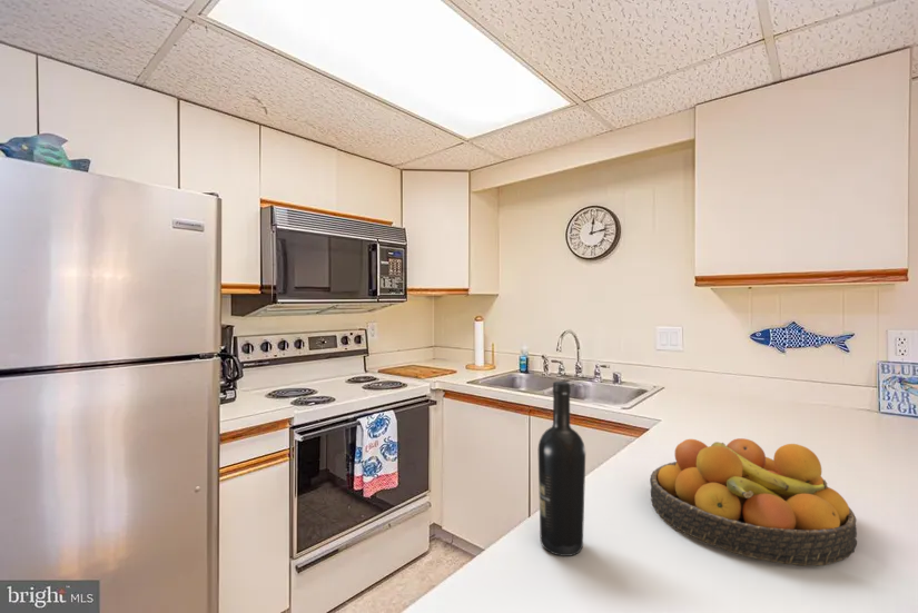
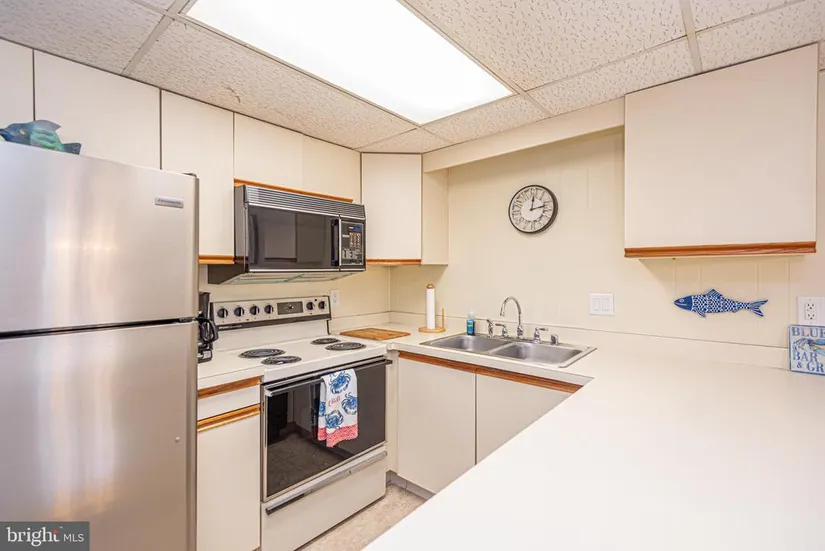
- fruit bowl (742, 478)
- wine bottle (561, 463)
